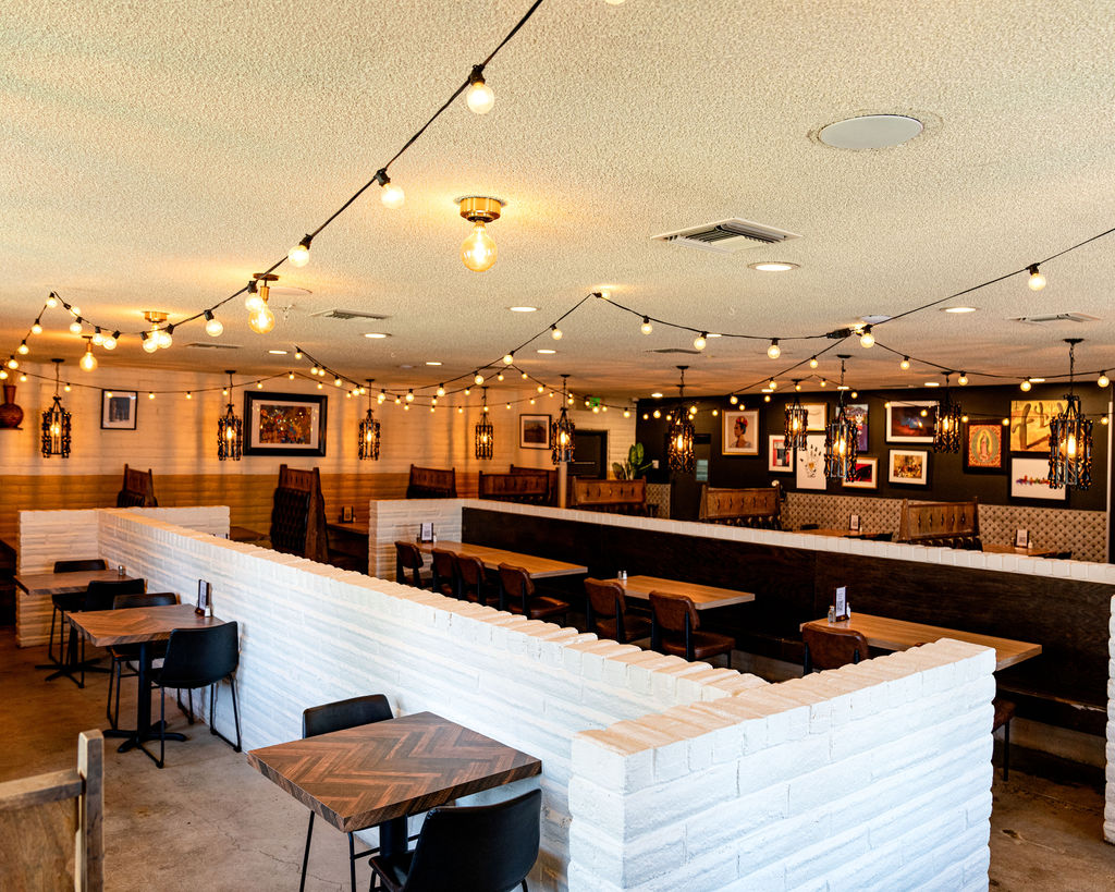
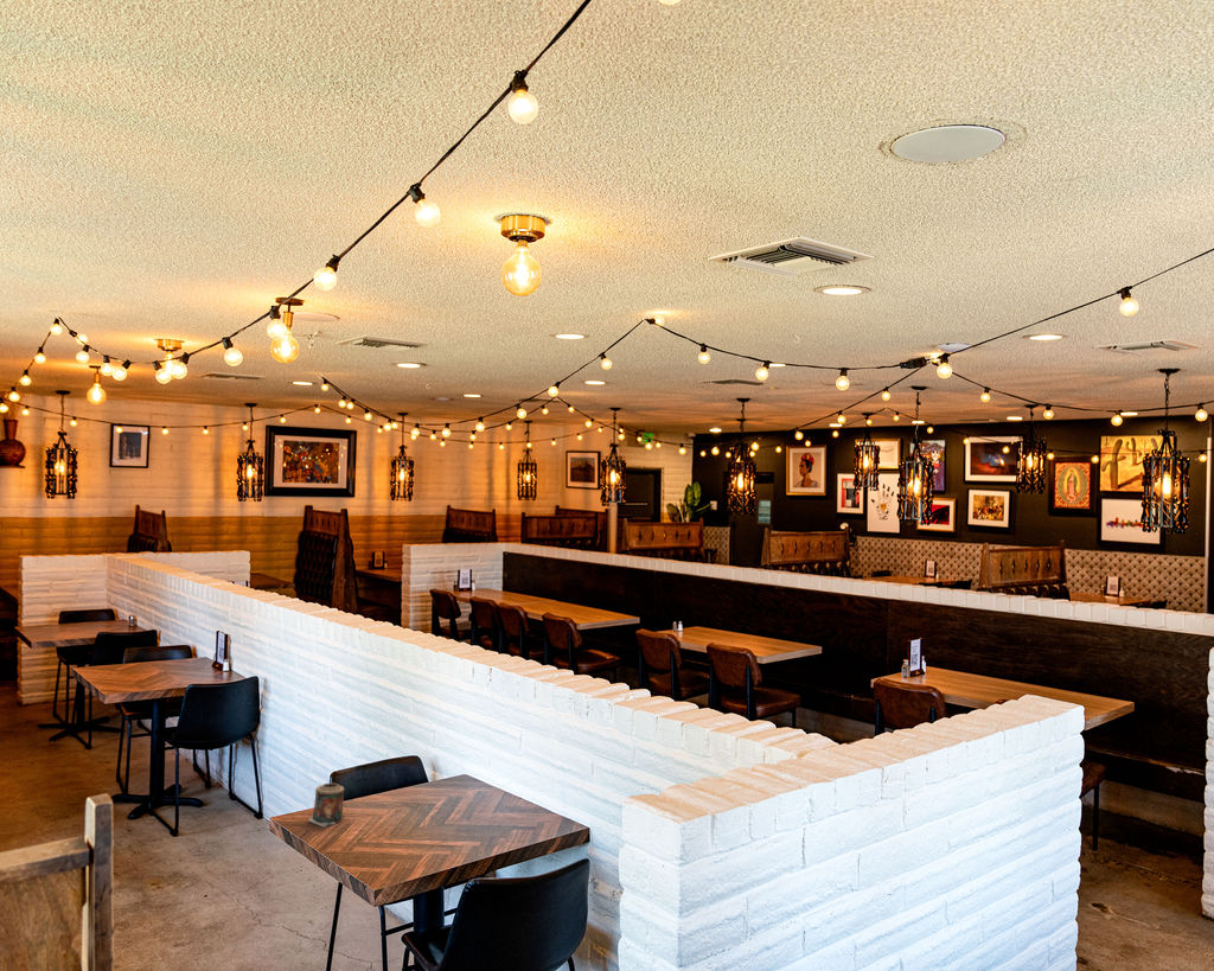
+ candle (326, 803)
